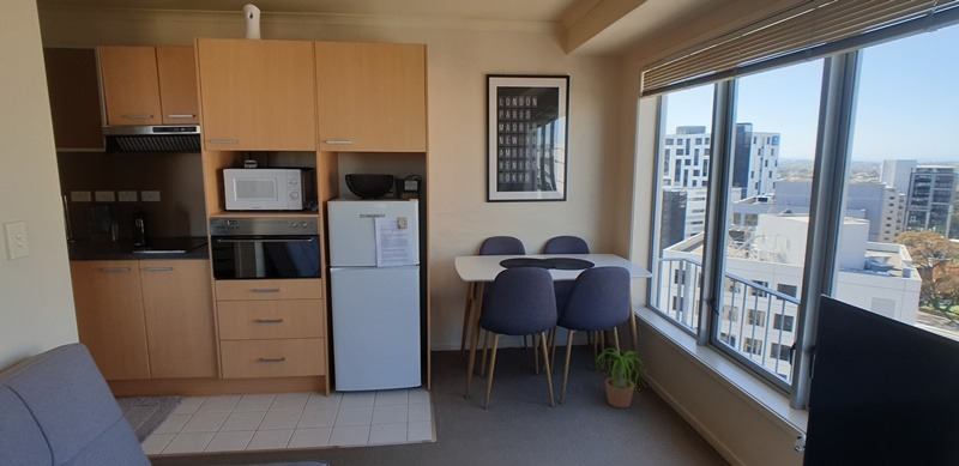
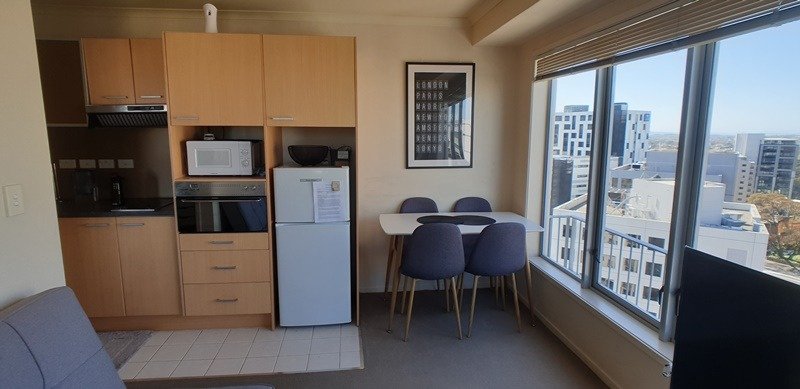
- potted plant (626, 379)
